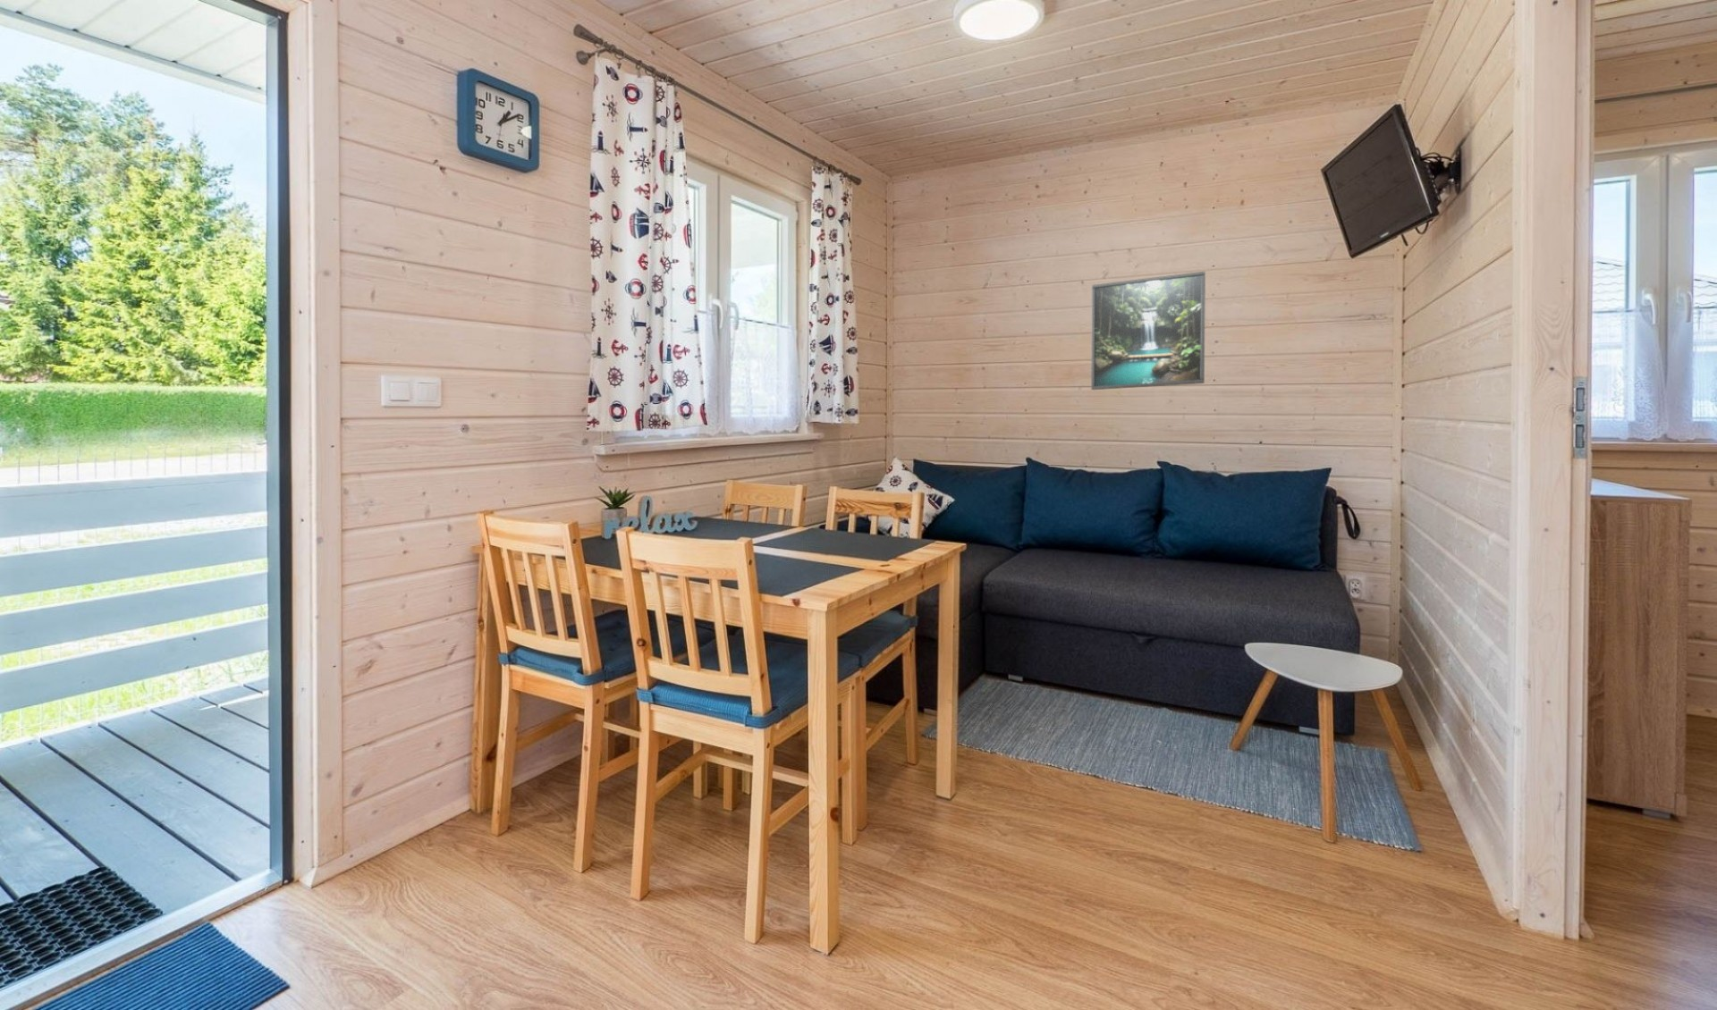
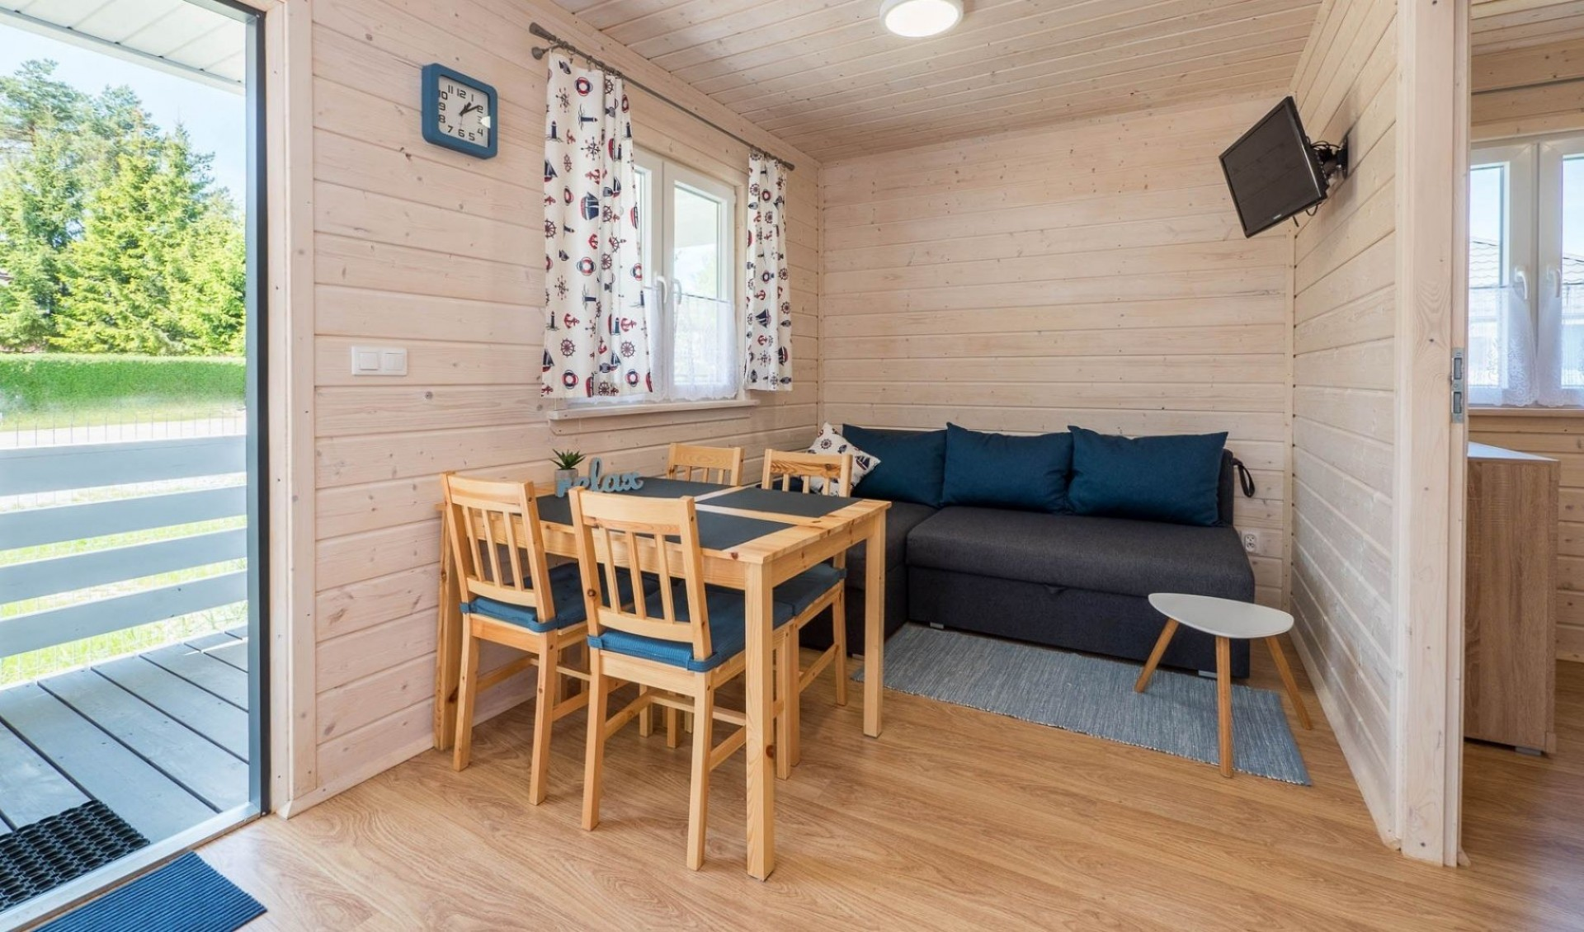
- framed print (1146, 333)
